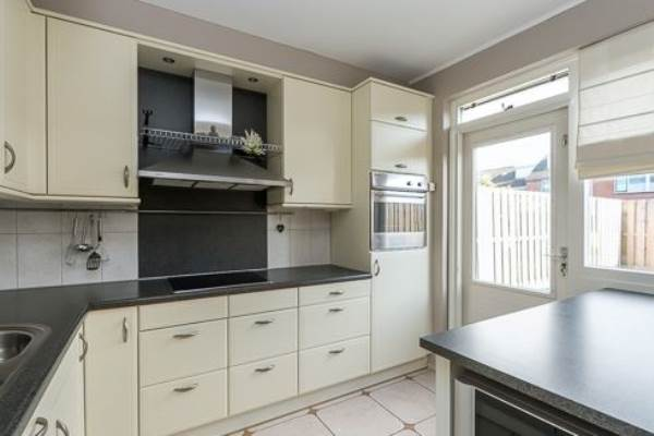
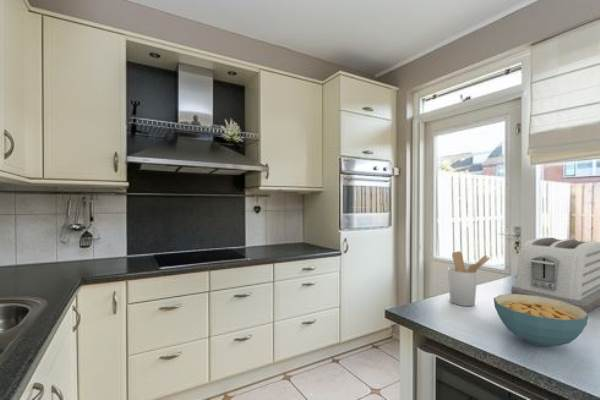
+ cereal bowl (537, 323)
+ toaster (563, 268)
+ utensil holder (469, 278)
